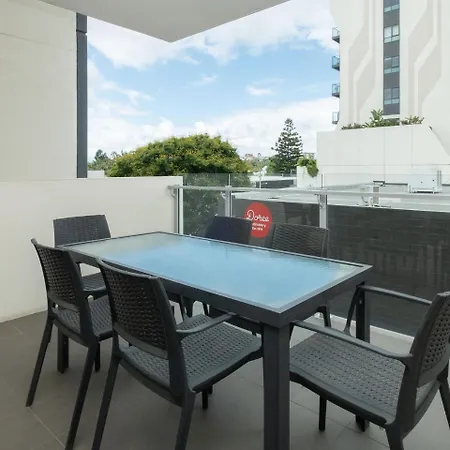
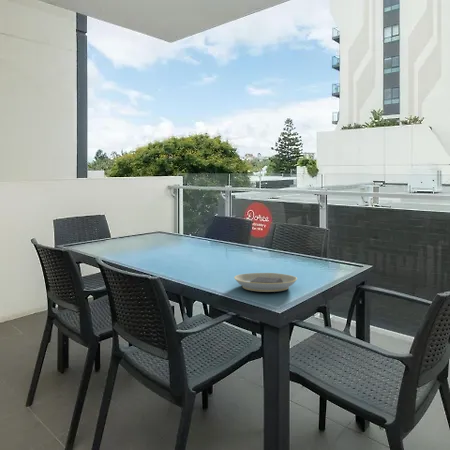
+ plate (265, 282)
